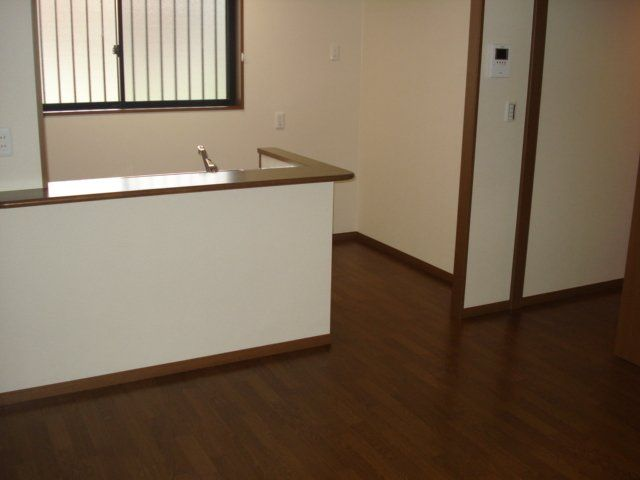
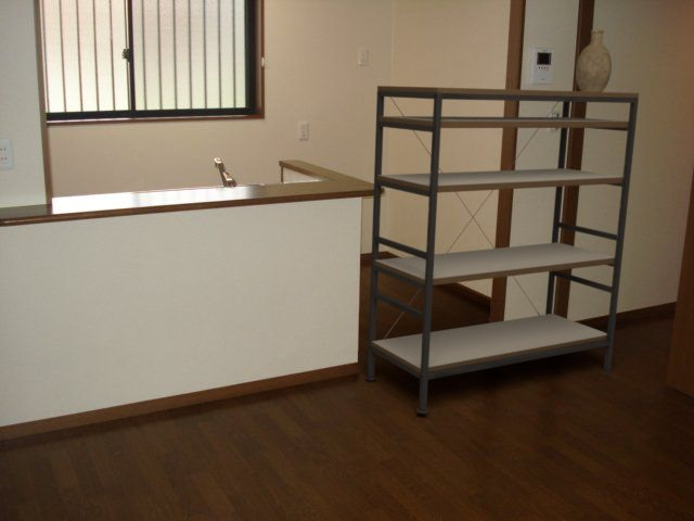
+ shelving unit (500, 247)
+ decorative vase (594, 60)
